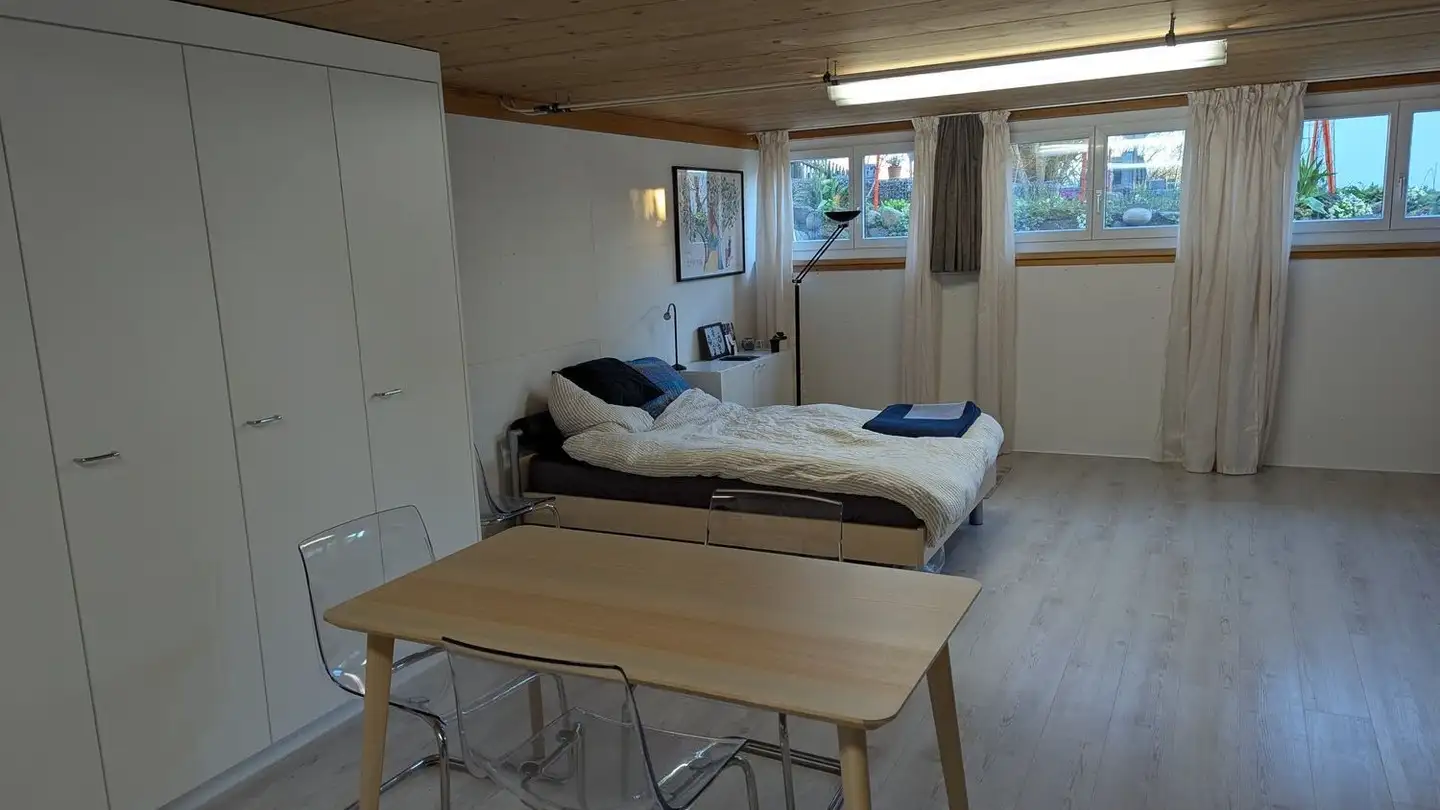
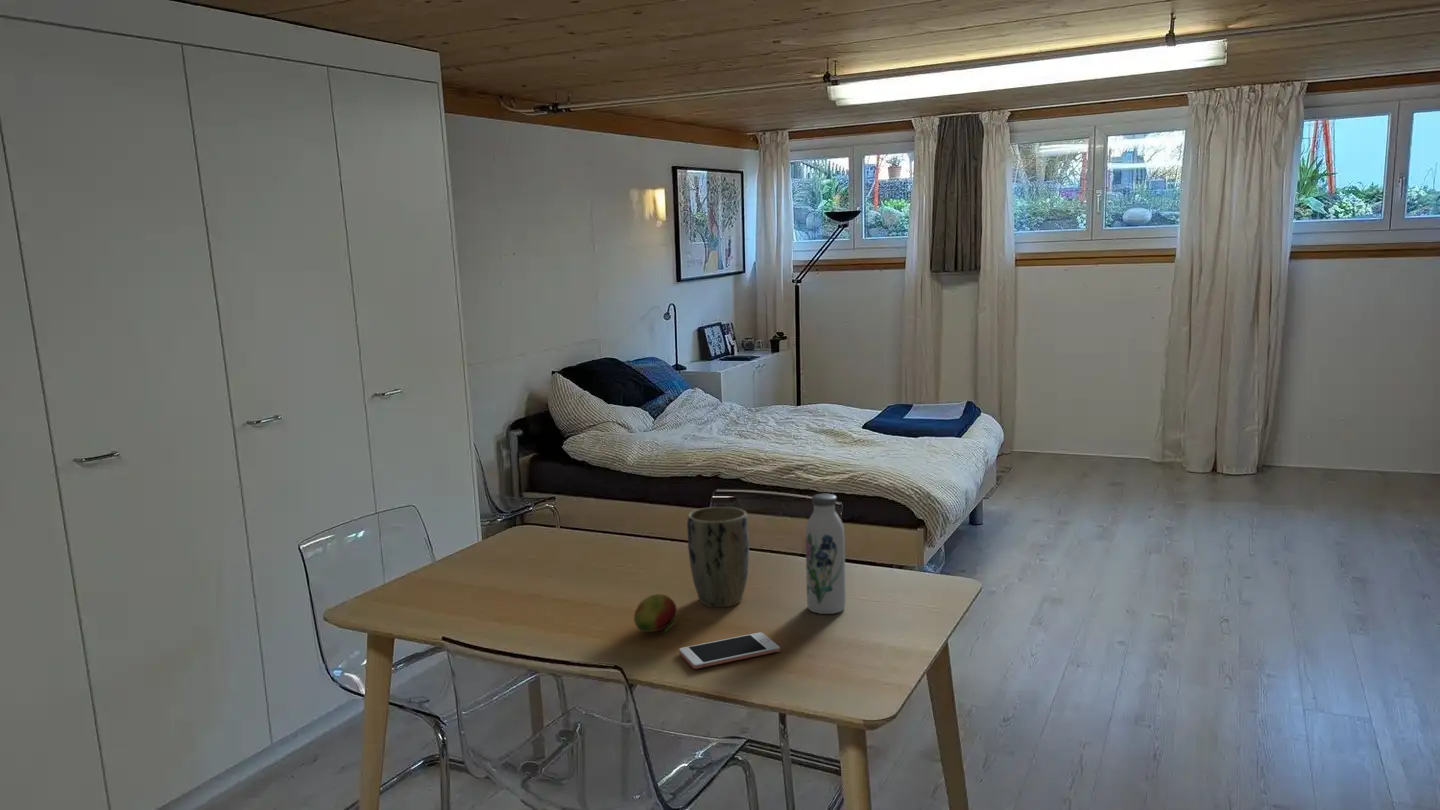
+ cell phone (729, 650)
+ plant pot (718, 557)
+ fruit (655, 613)
+ water bottle (825, 552)
